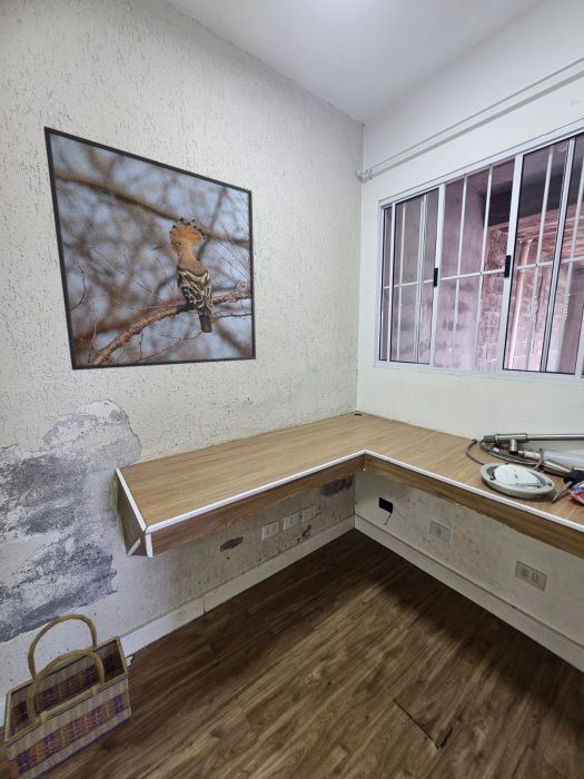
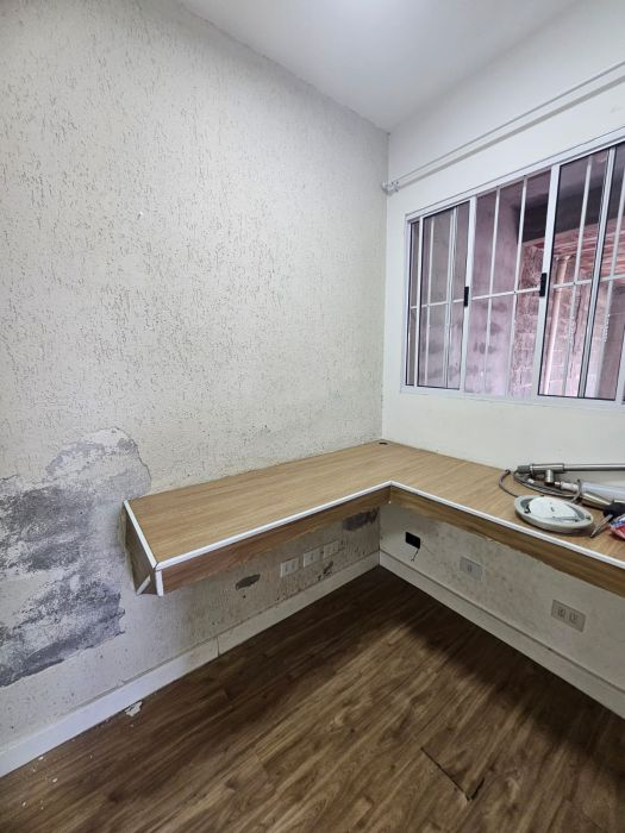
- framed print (172, 268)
- basket (69, 682)
